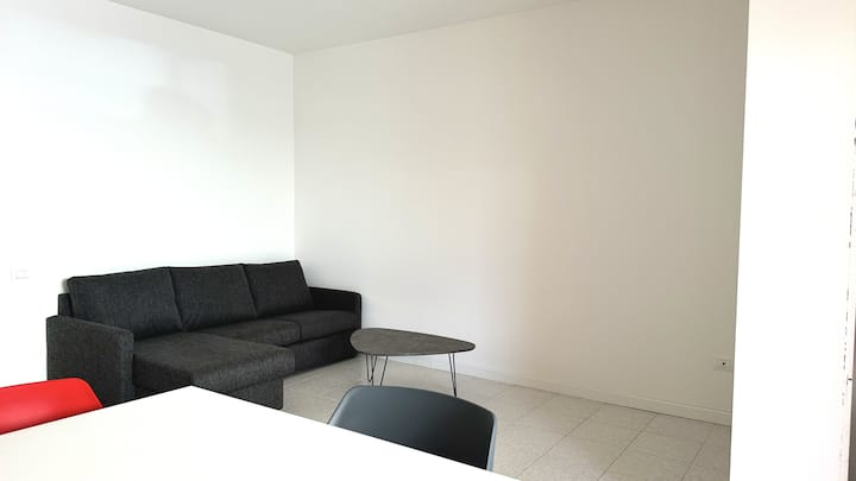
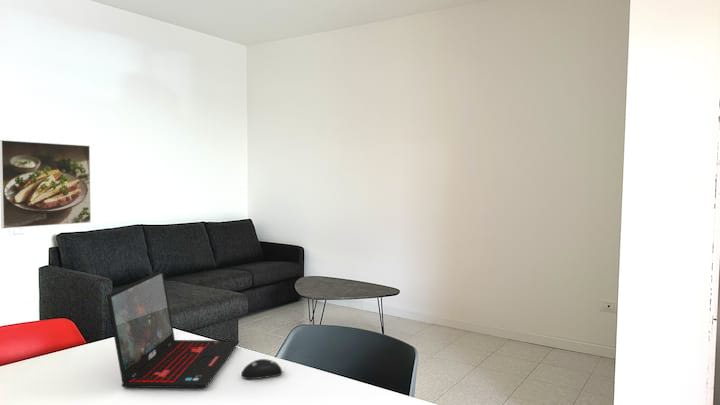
+ laptop (172, 326)
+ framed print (48, 184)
+ computer mouse (261, 368)
